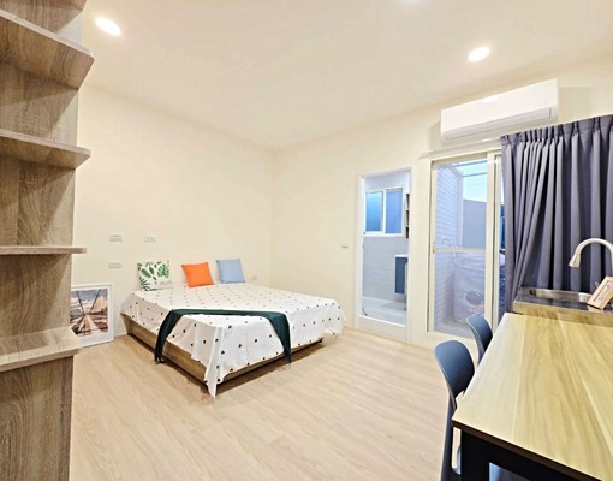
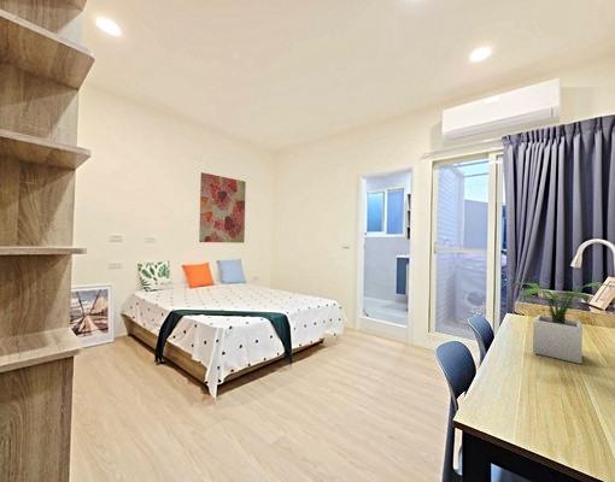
+ potted plant (564, 318)
+ wall art (223, 210)
